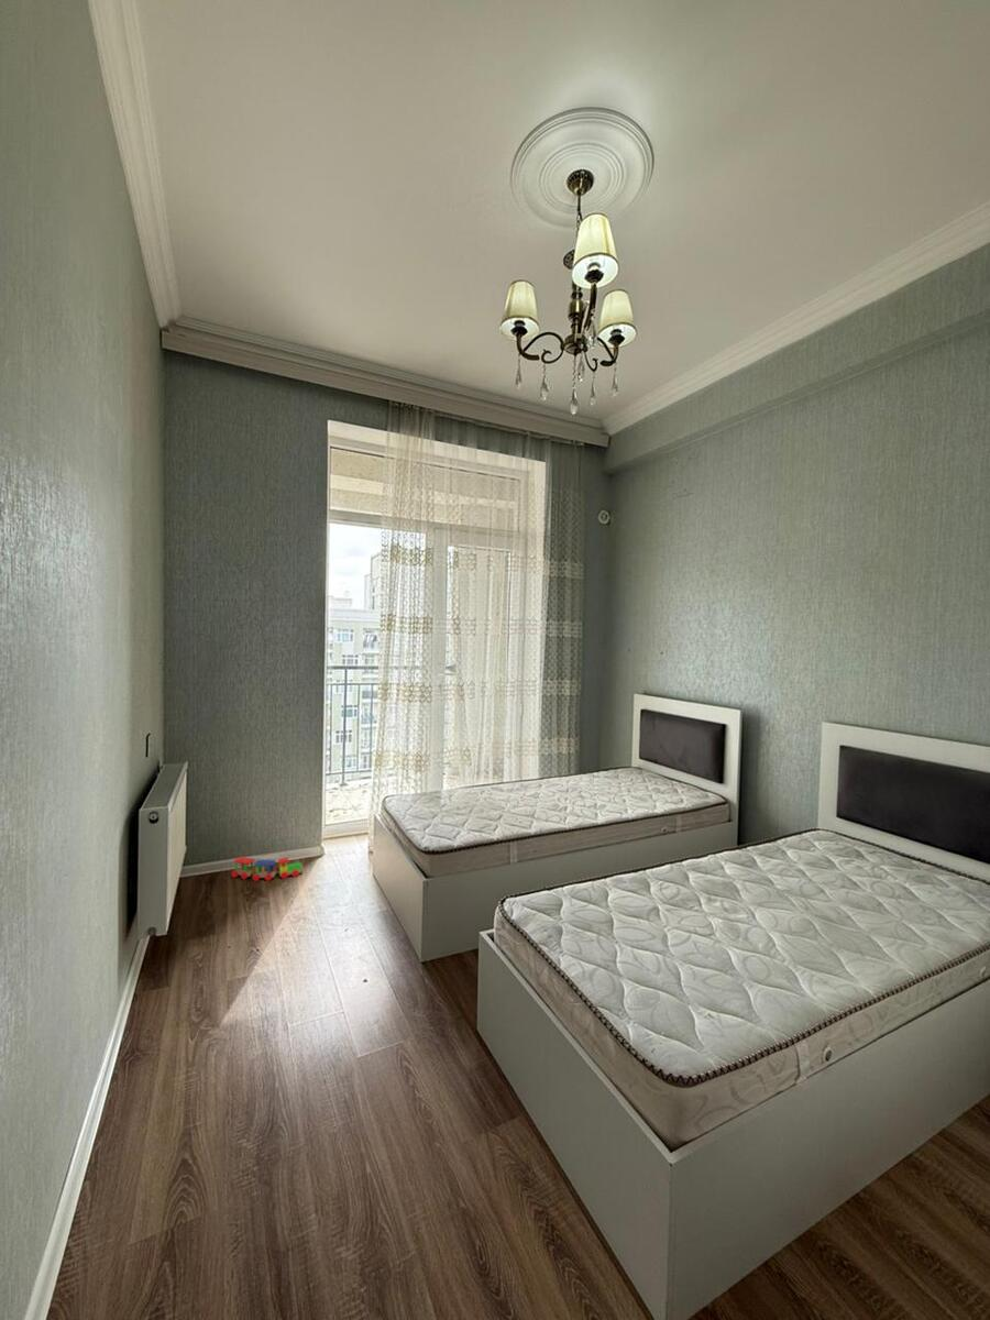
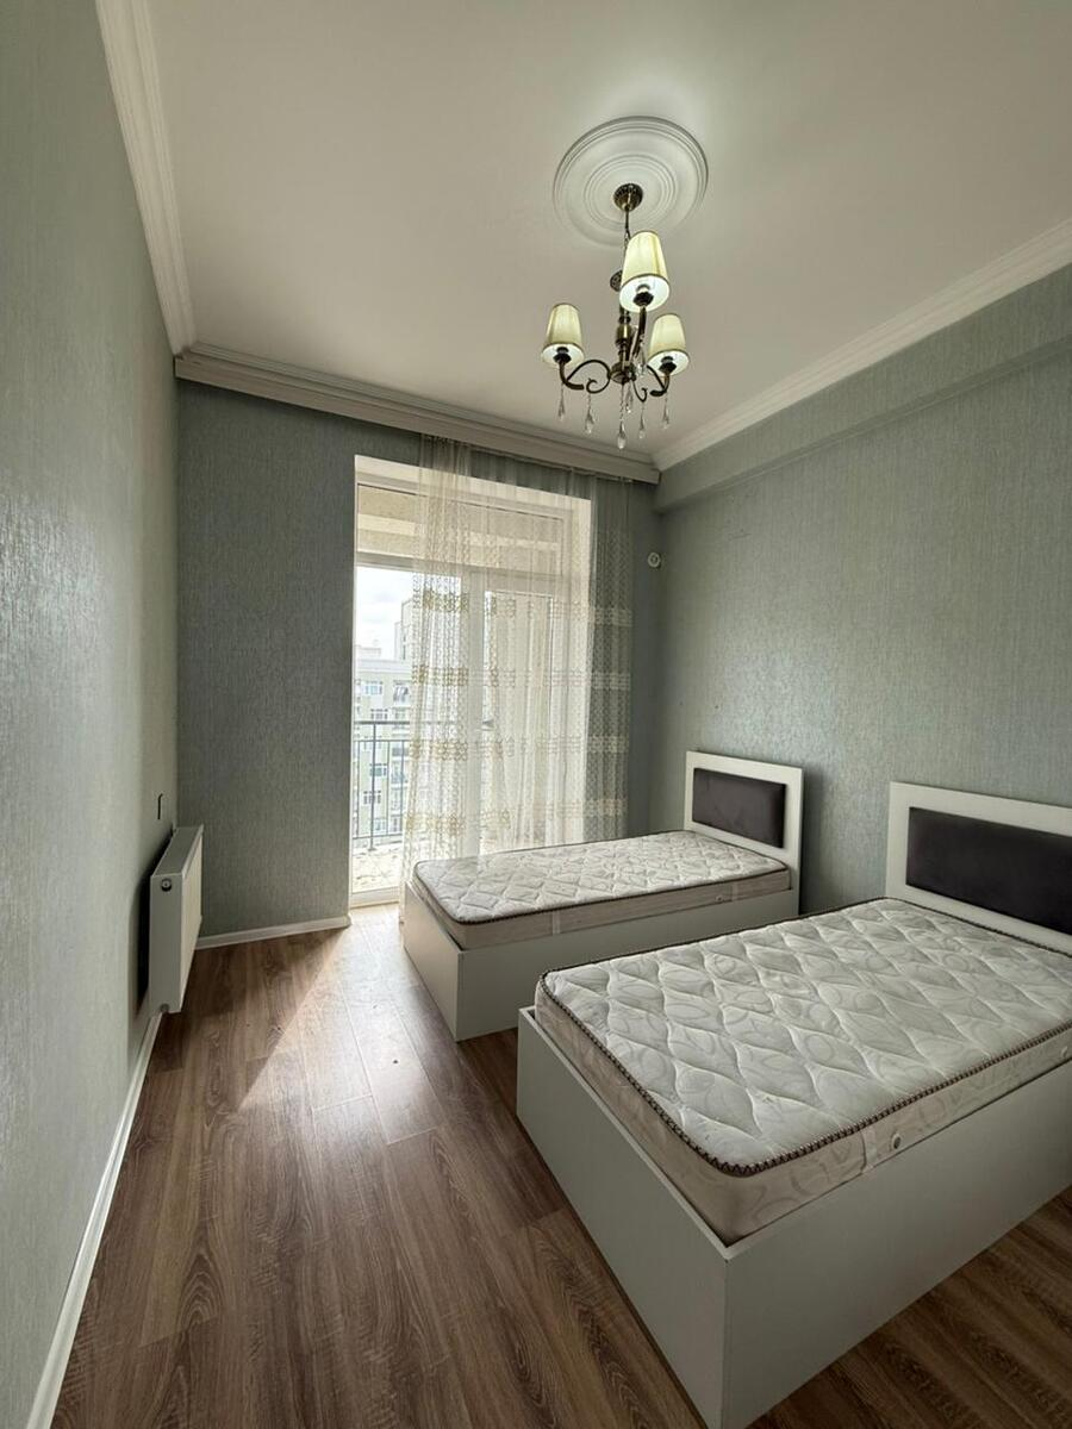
- toy train (266, 866)
